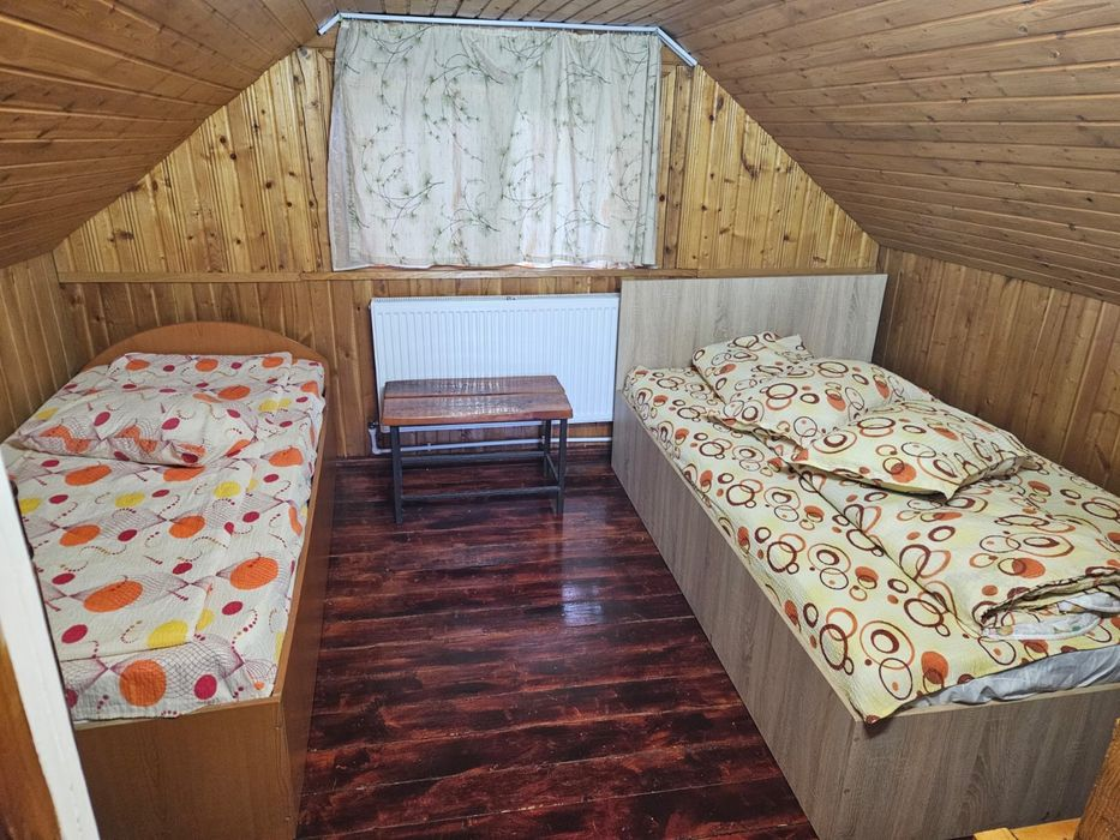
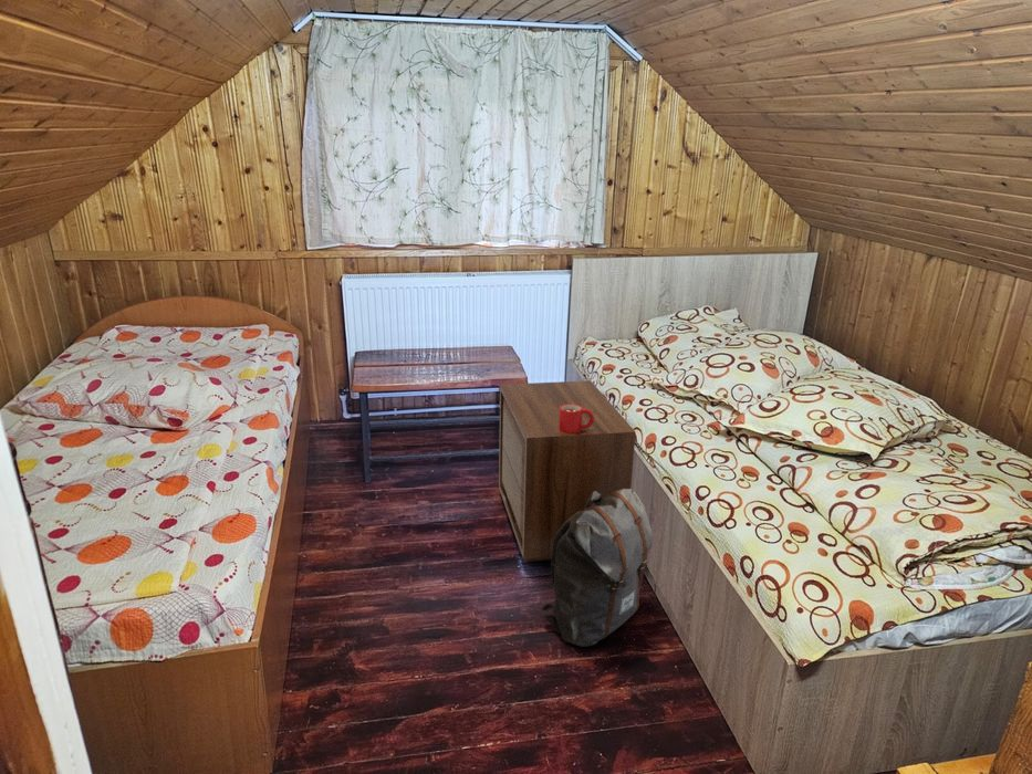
+ nightstand (559, 467)
+ backpack (597, 557)
+ mug (576, 418)
